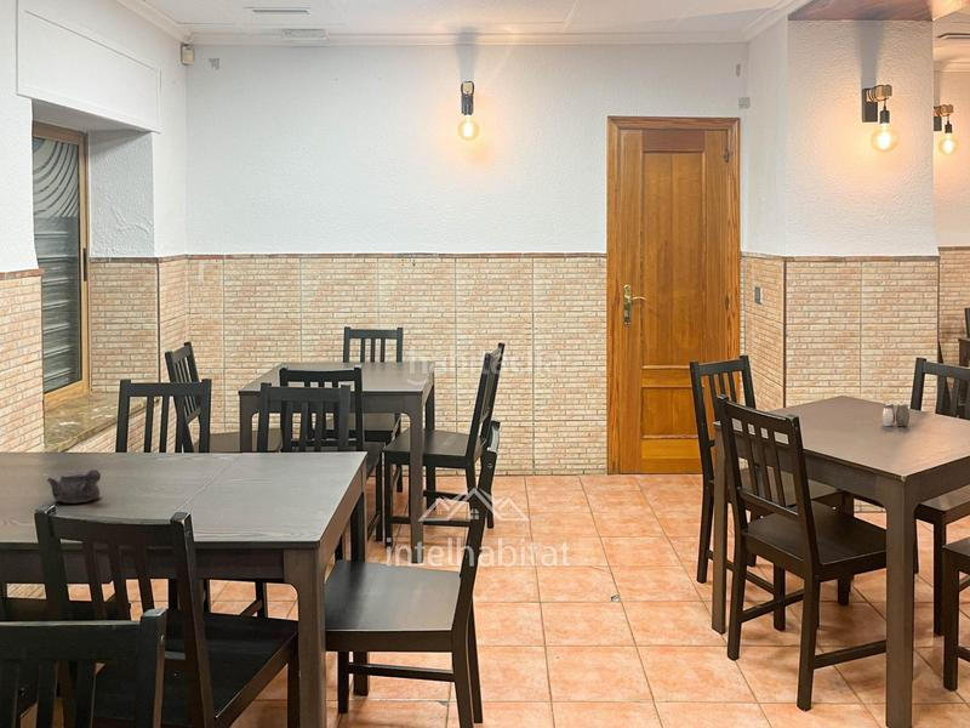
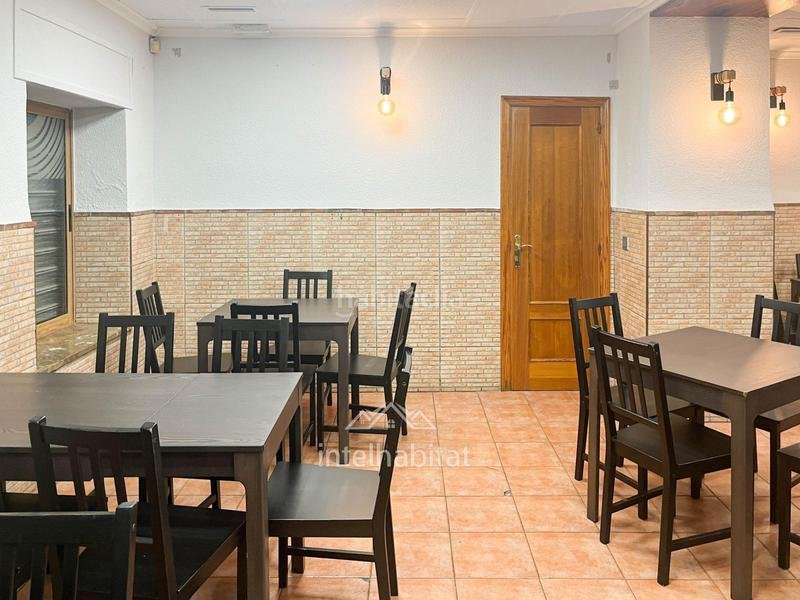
- salt and pepper shaker (896, 414)
- teapot (79, 484)
